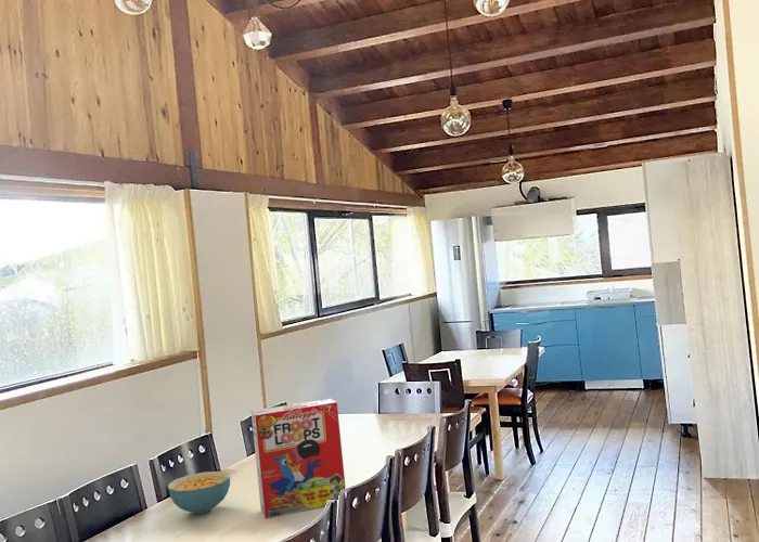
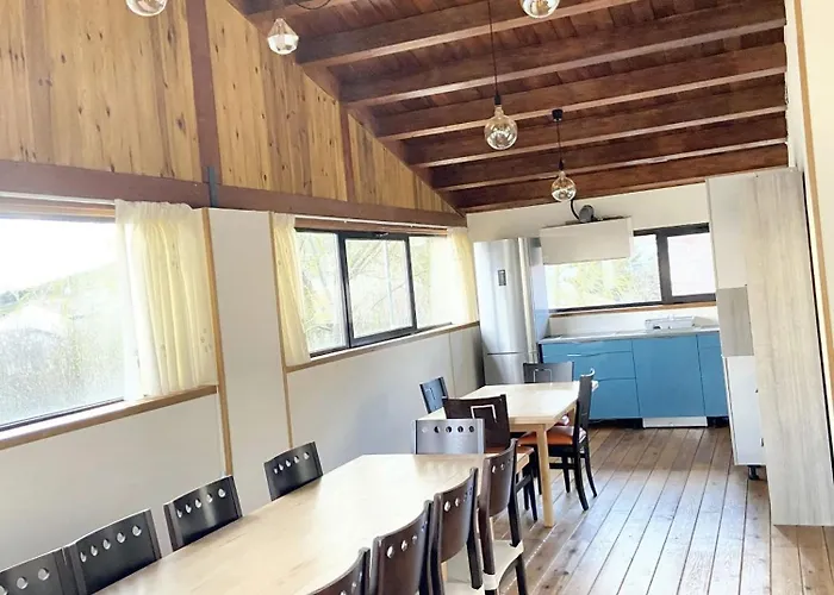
- cereal box (298, 455)
- cereal bowl (201, 495)
